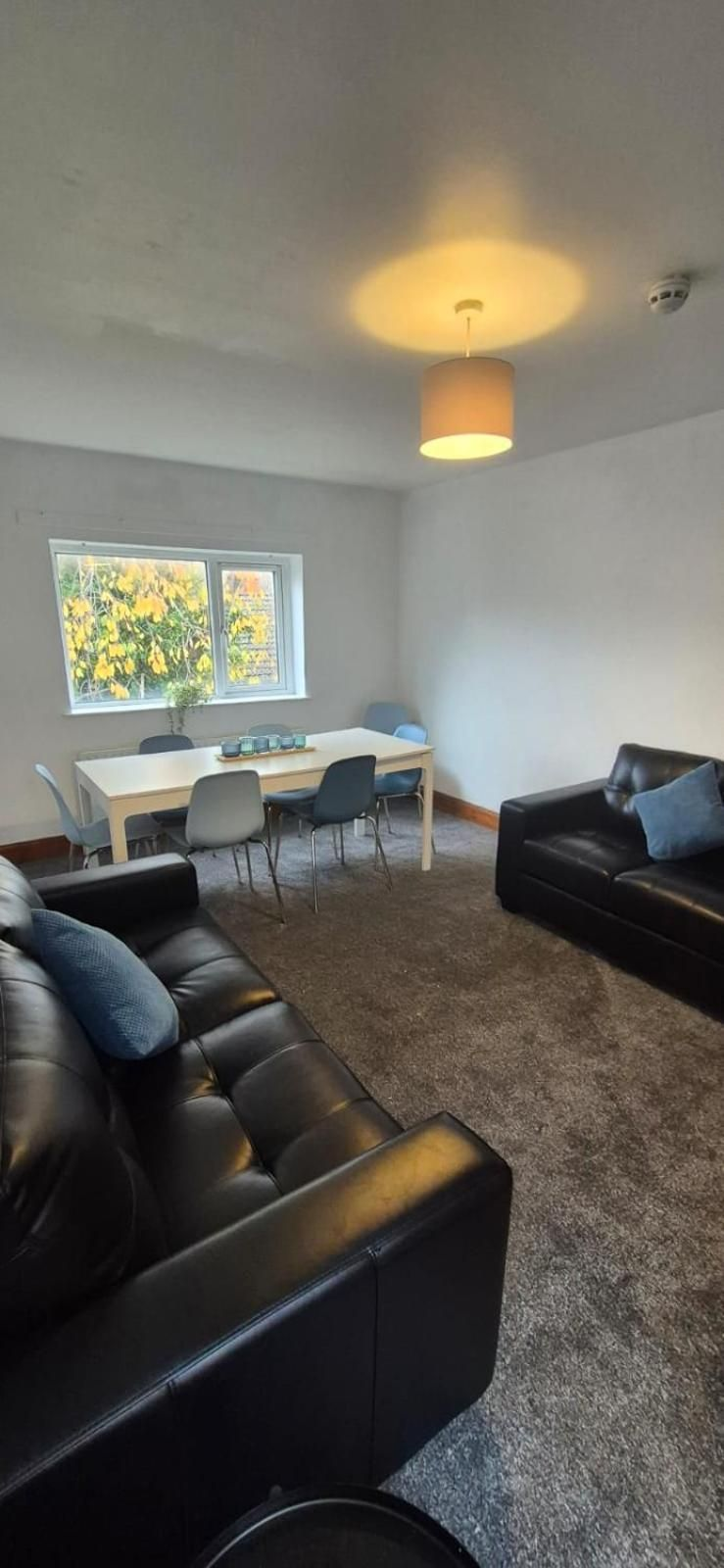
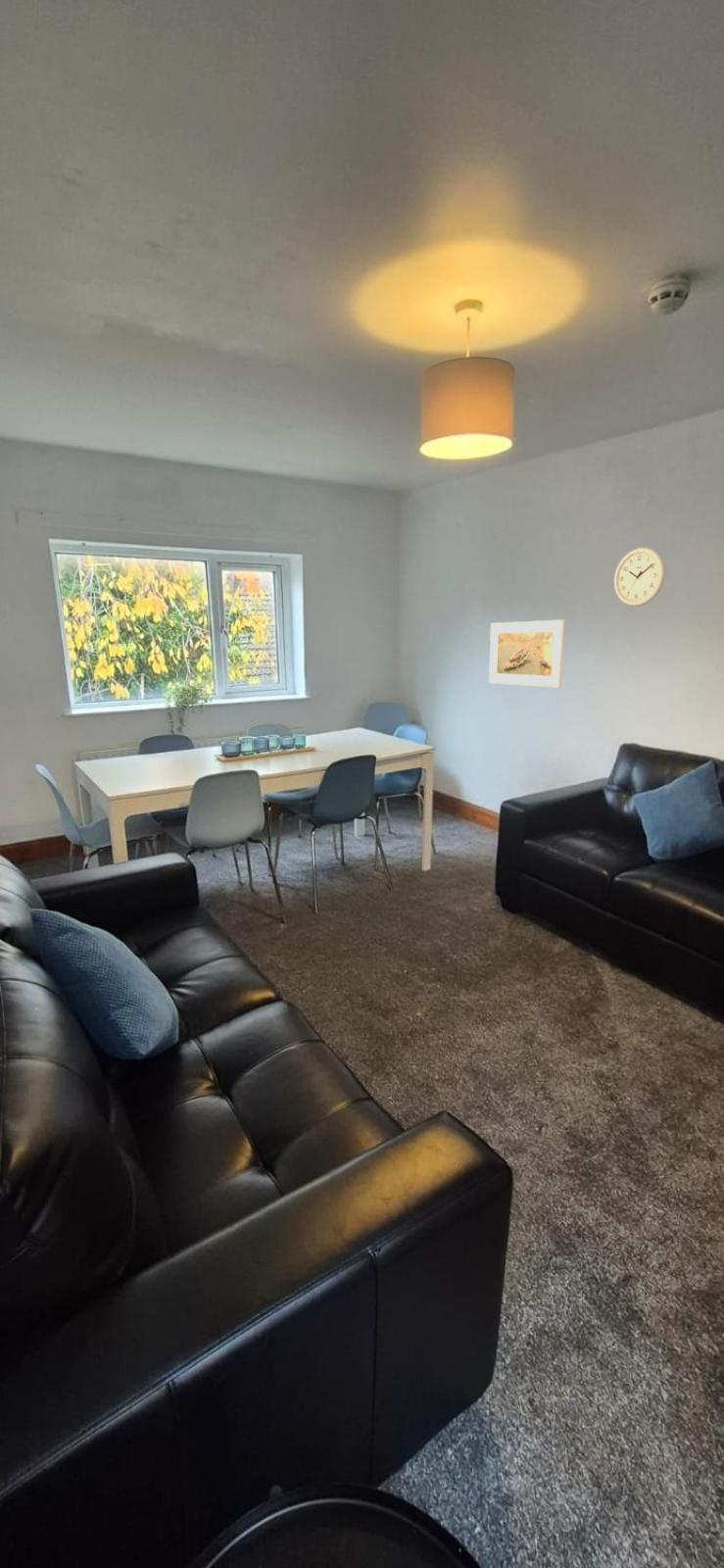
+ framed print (524, 654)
+ wall clock (637, 576)
